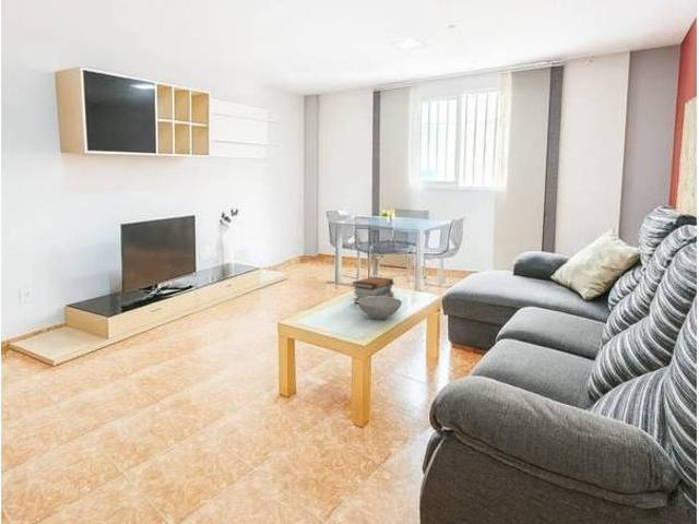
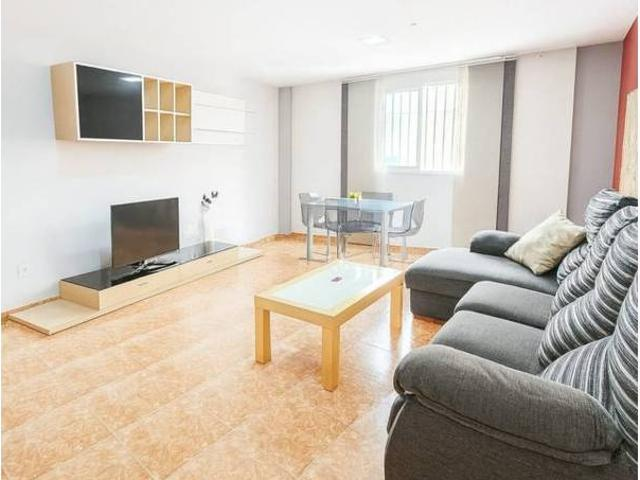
- bowl (379, 309)
- book stack (372, 290)
